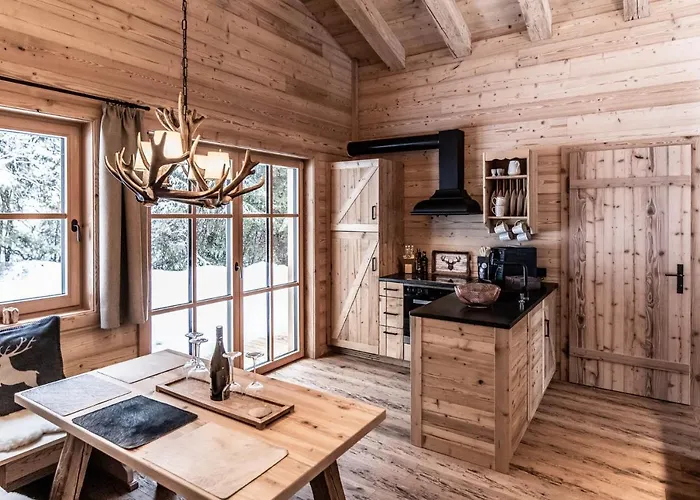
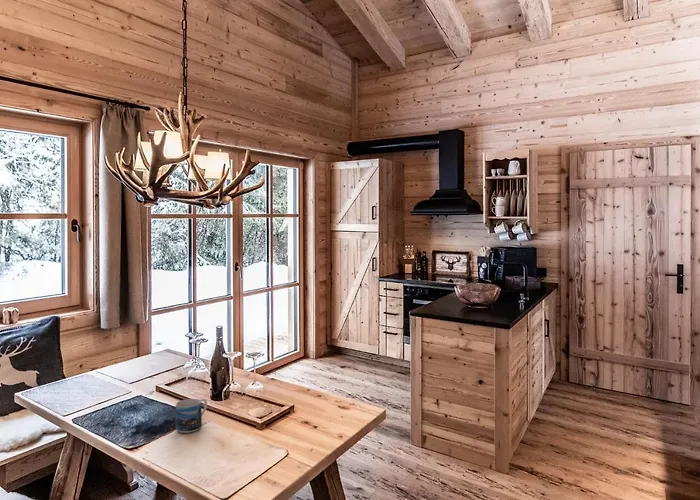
+ mug (193, 413)
